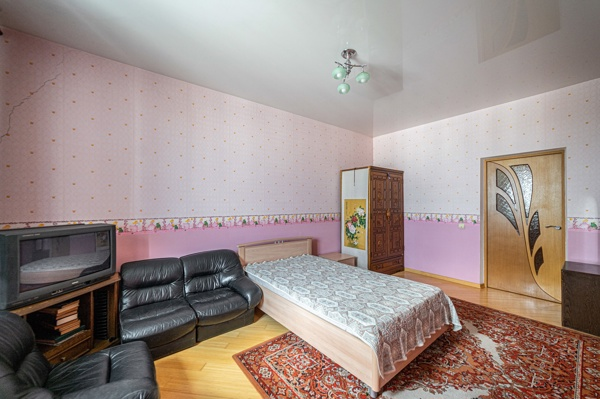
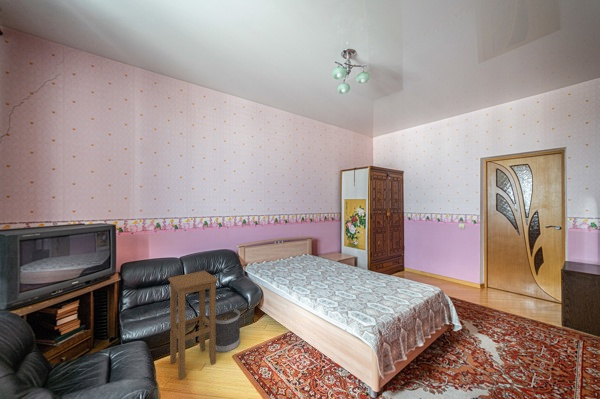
+ stool (192, 320)
+ wastebasket (226, 329)
